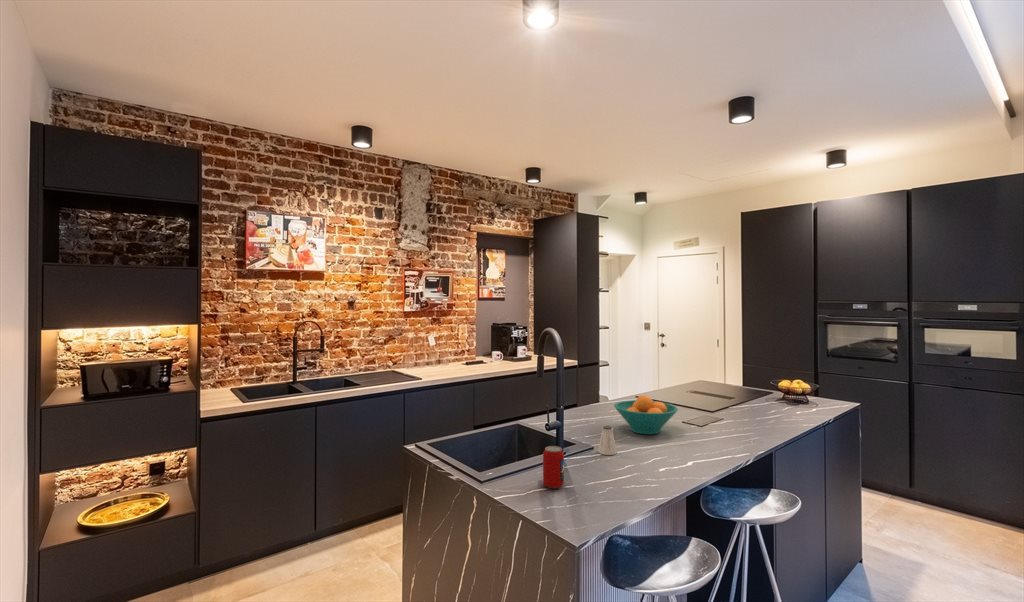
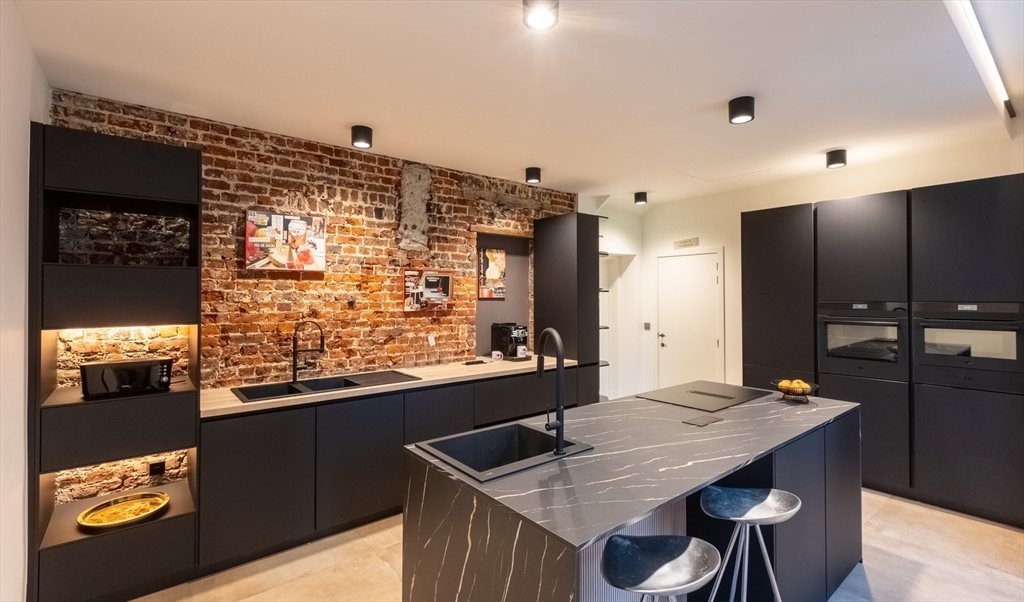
- fruit bowl (645, 413)
- beverage can (553, 466)
- saltshaker (607, 439)
